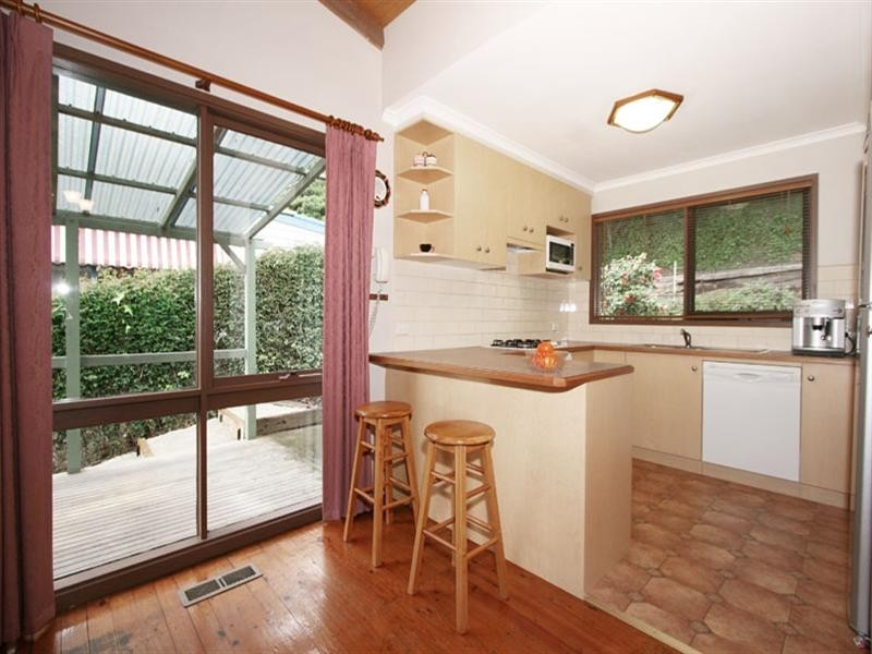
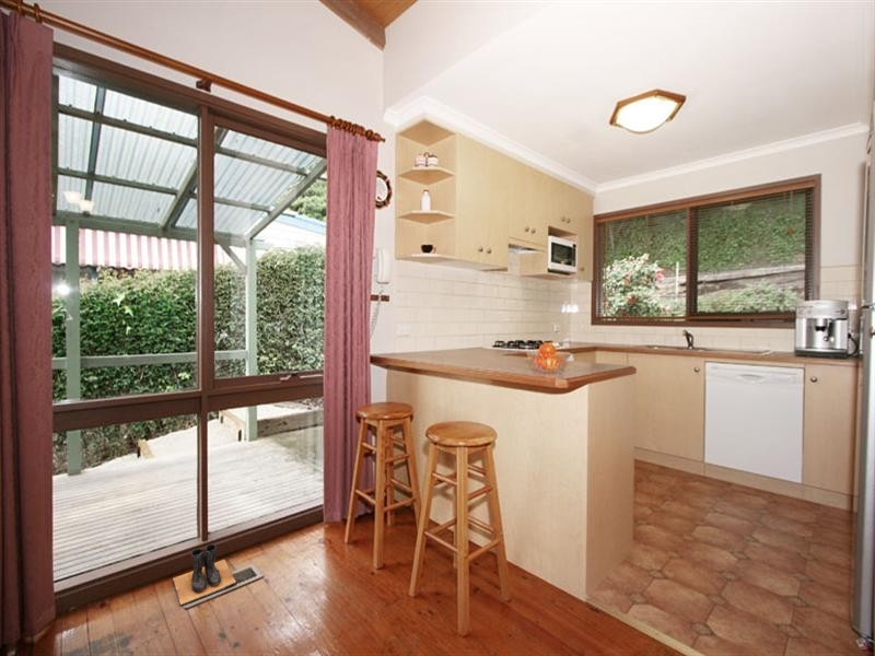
+ boots (203, 567)
